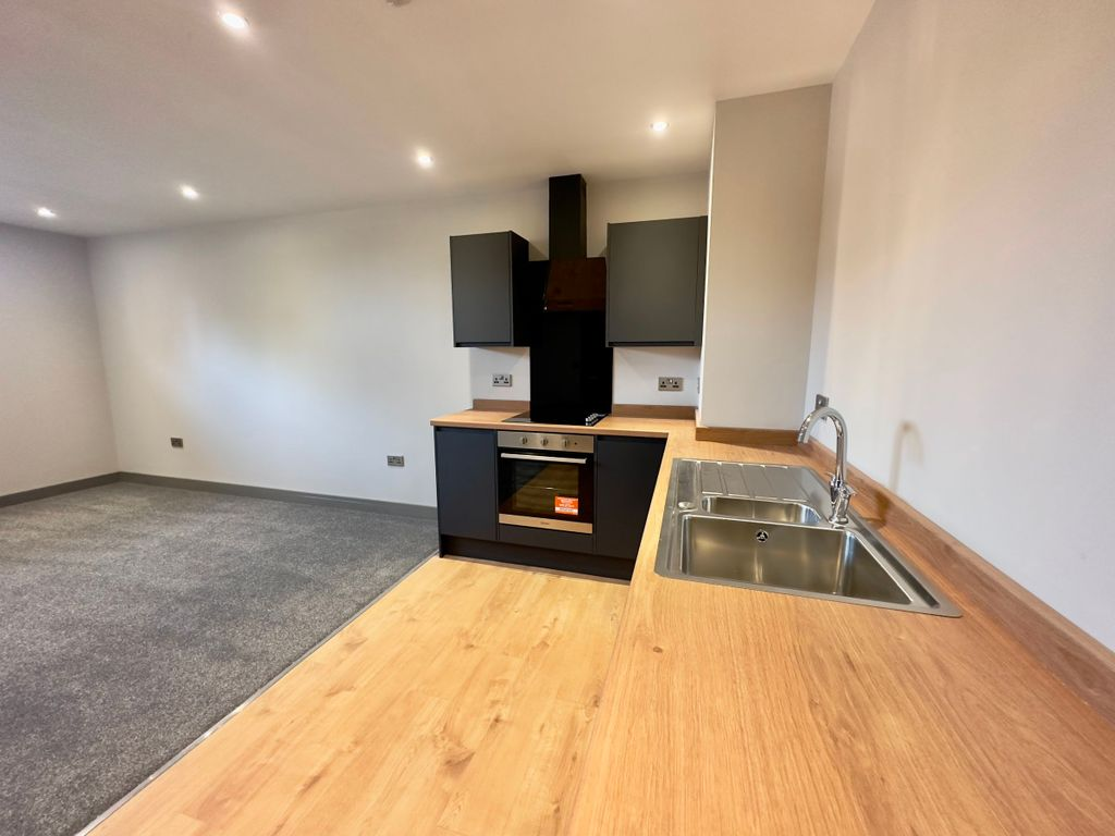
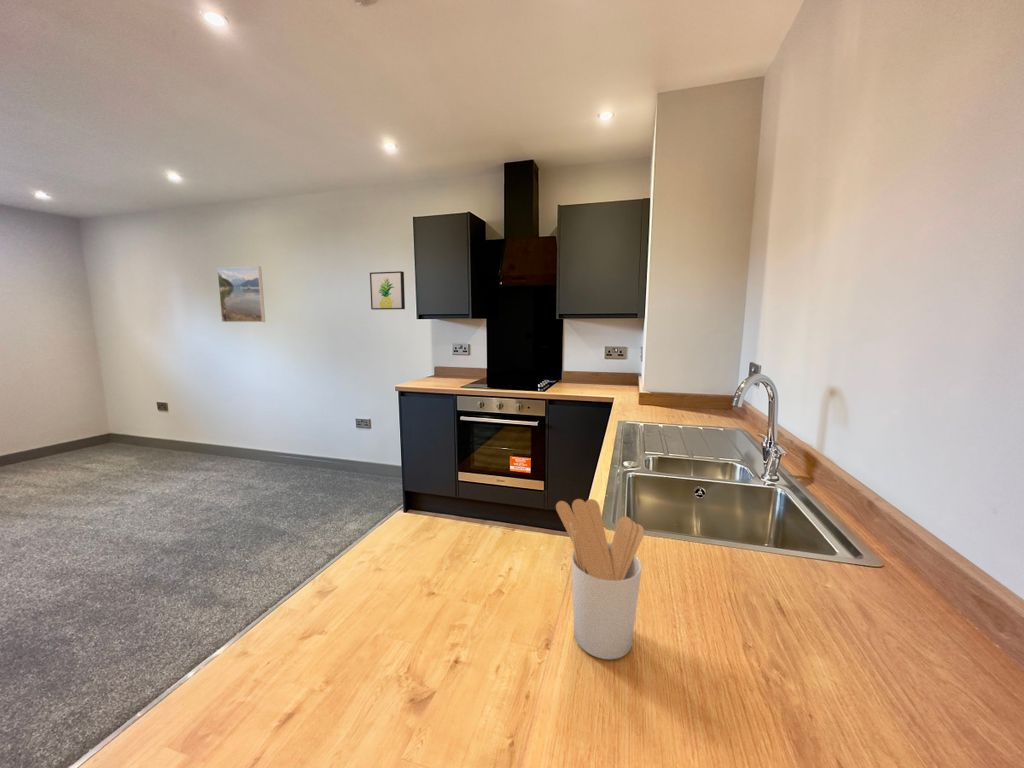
+ wall art (387, 290)
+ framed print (241, 295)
+ utensil holder (594, 569)
